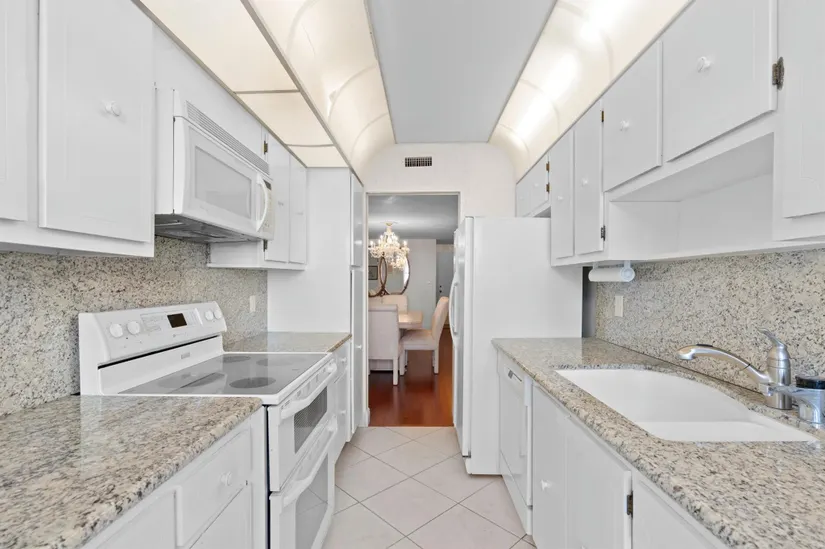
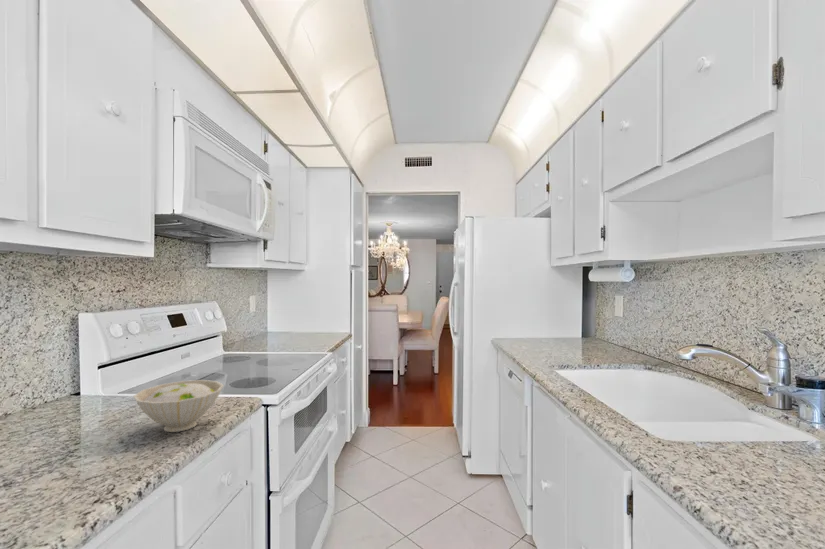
+ bowl (180, 406)
